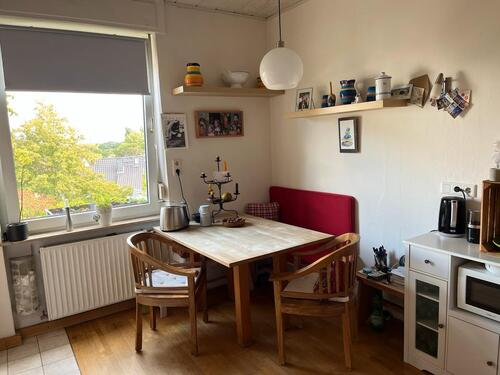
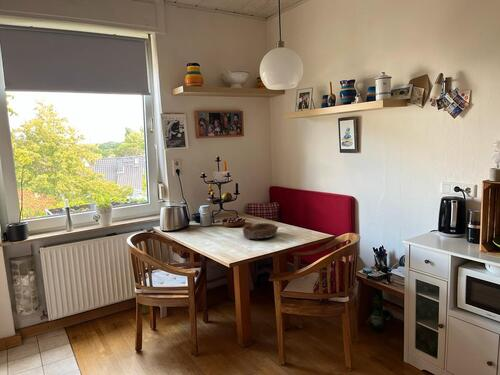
+ bowl (260, 230)
